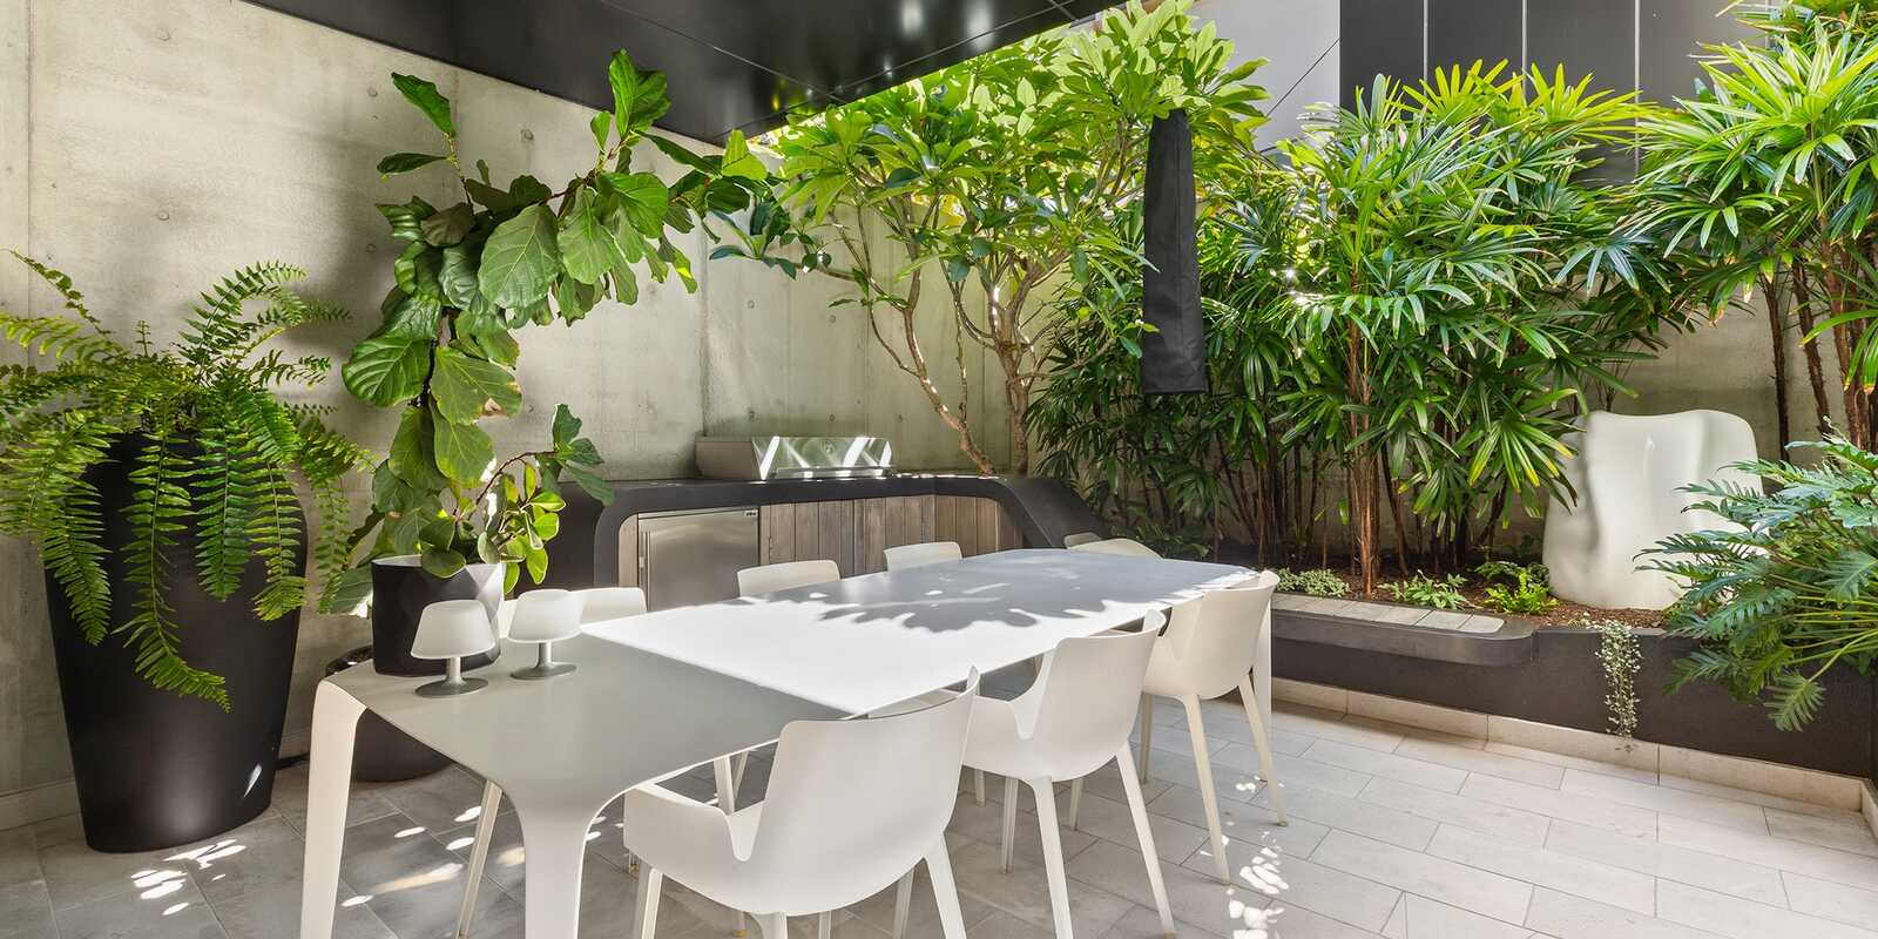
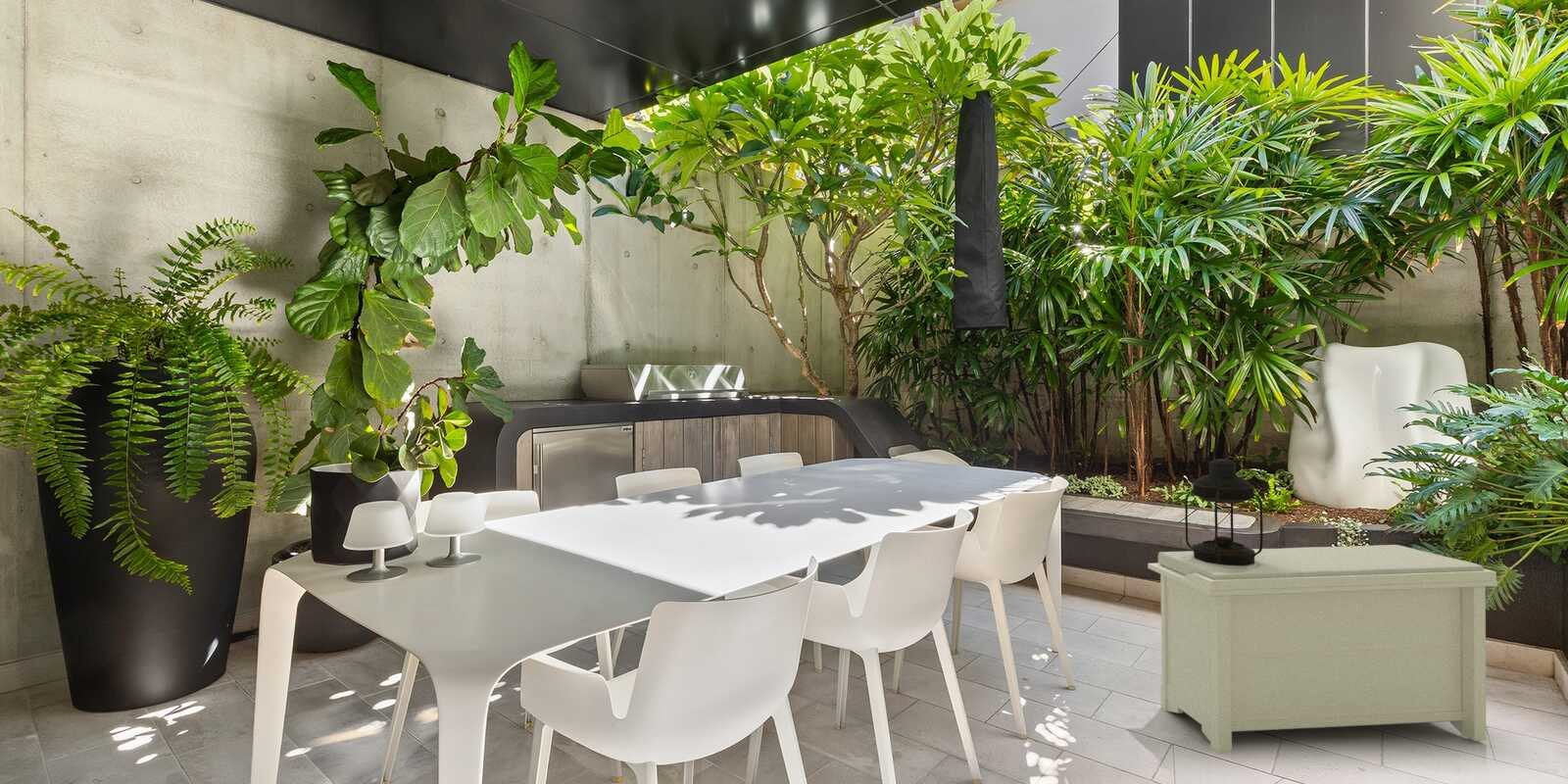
+ lantern (1217, 507)
+ bench (1312, 641)
